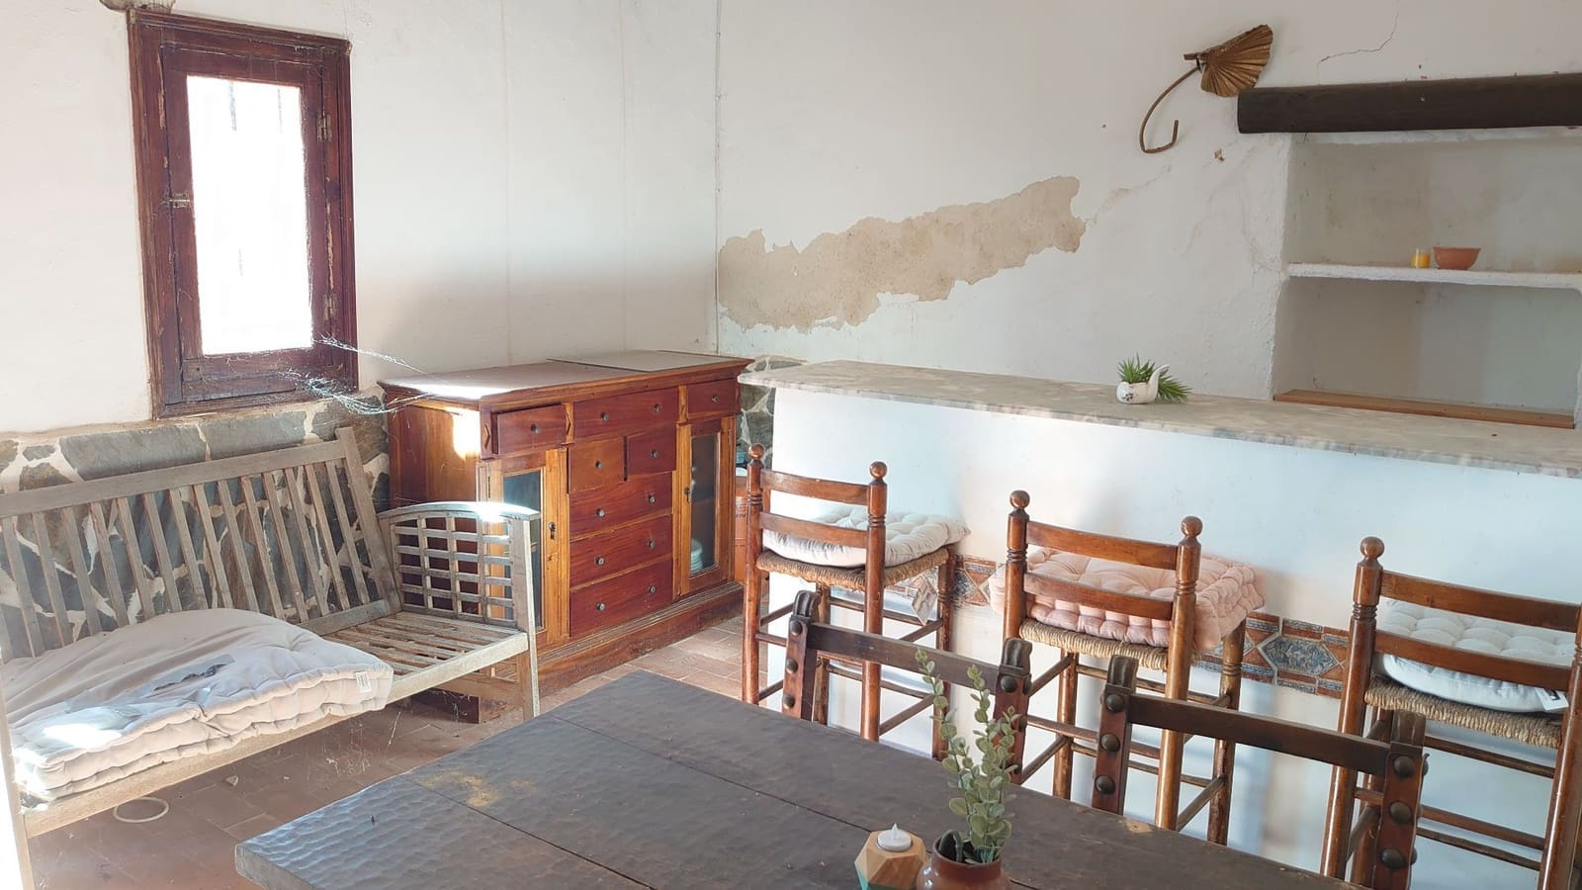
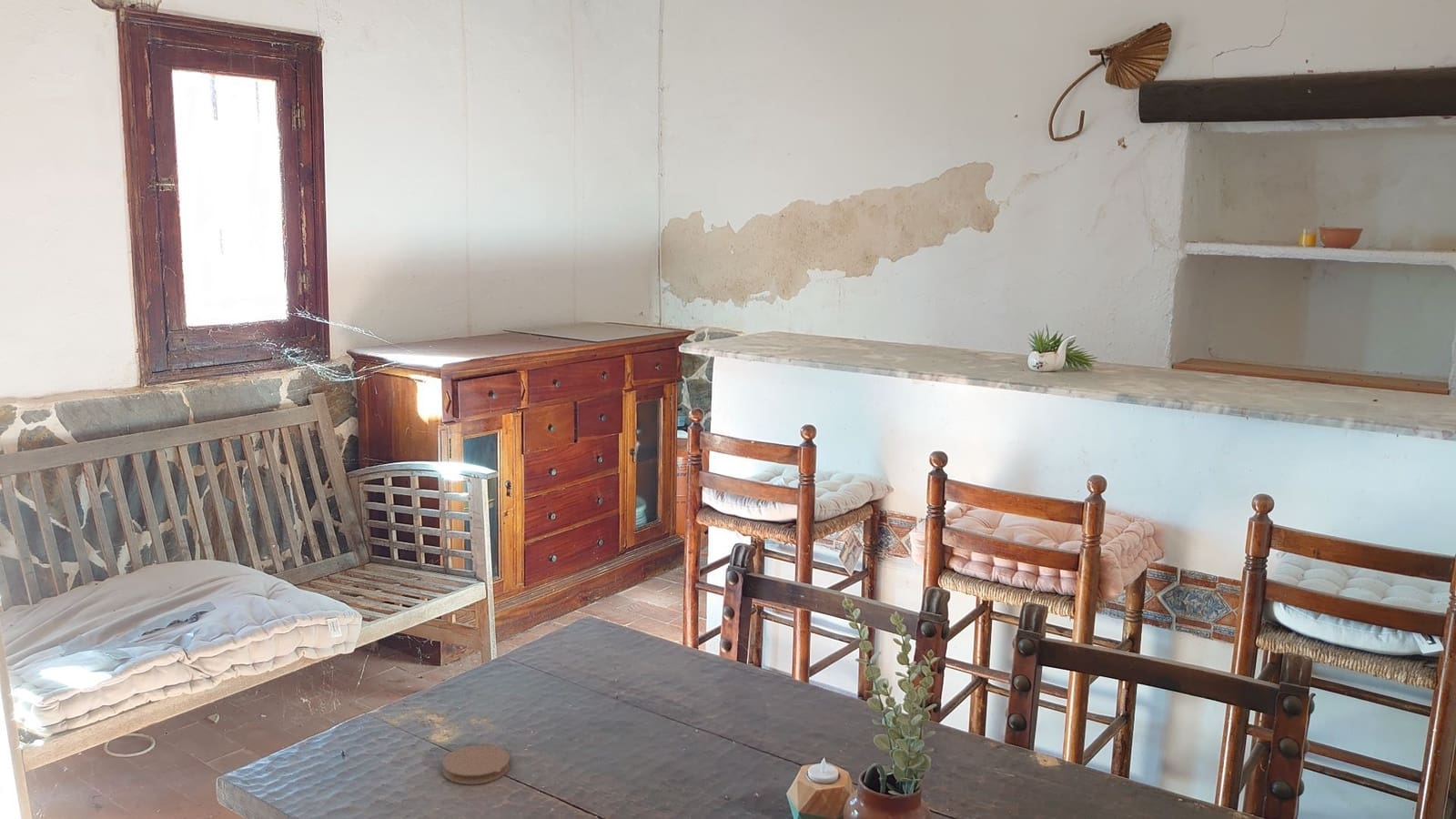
+ coaster (476, 763)
